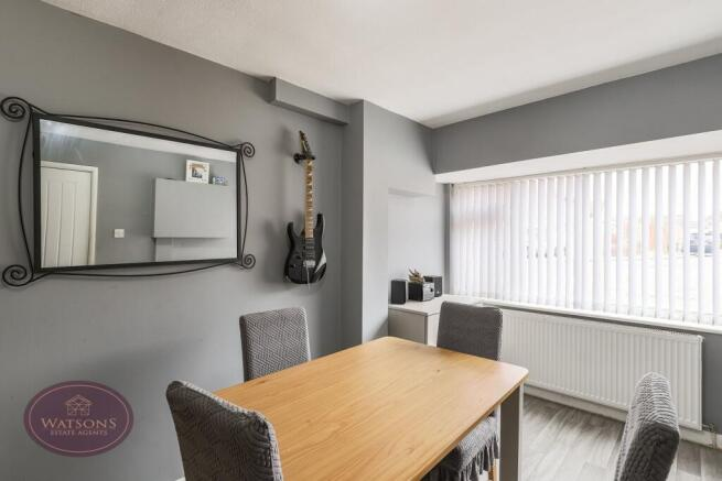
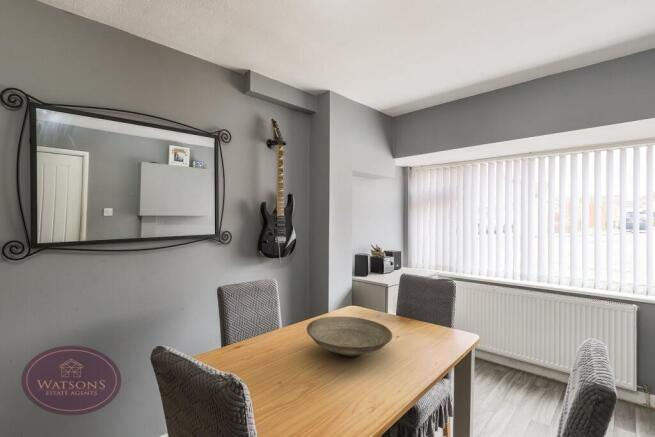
+ decorative bowl (348, 339)
